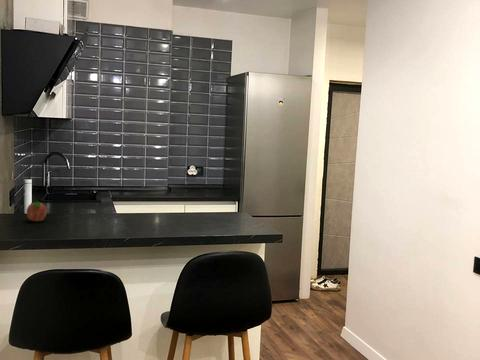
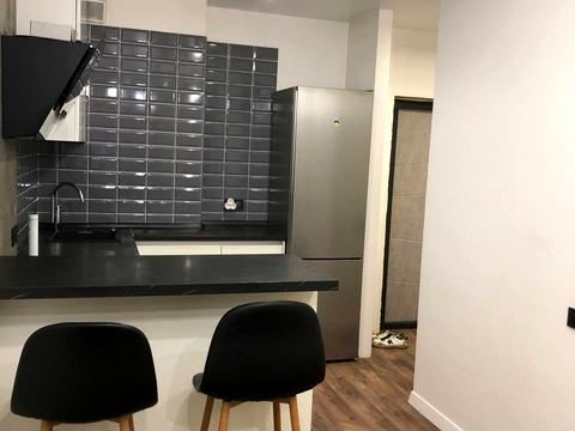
- fruit (36, 210)
